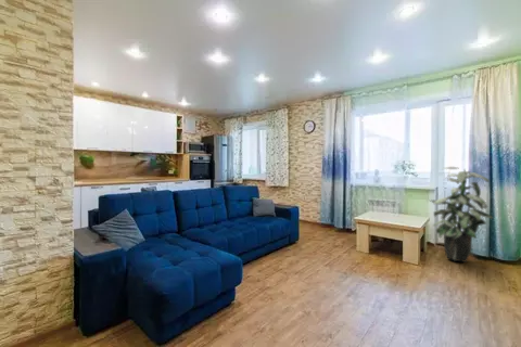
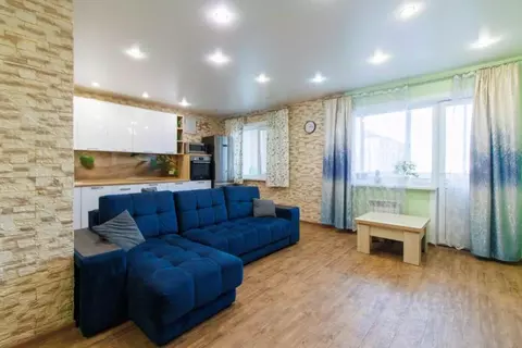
- indoor plant (457, 213)
